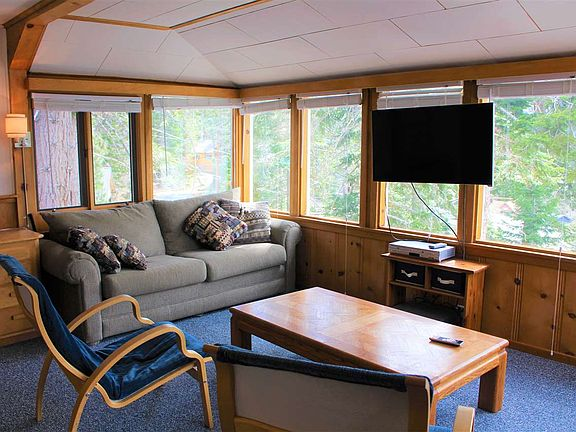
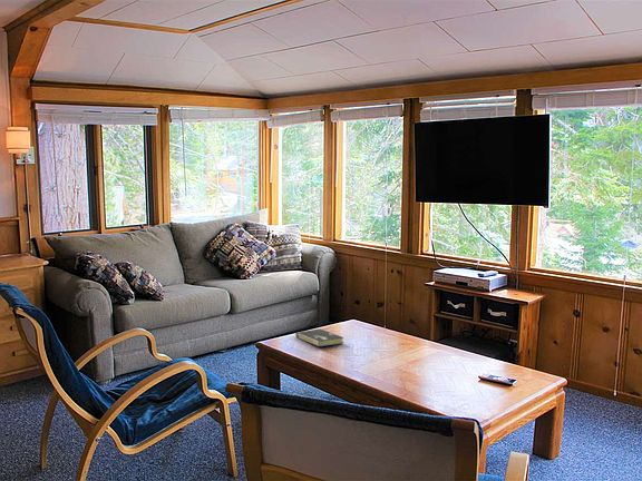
+ book (319, 337)
